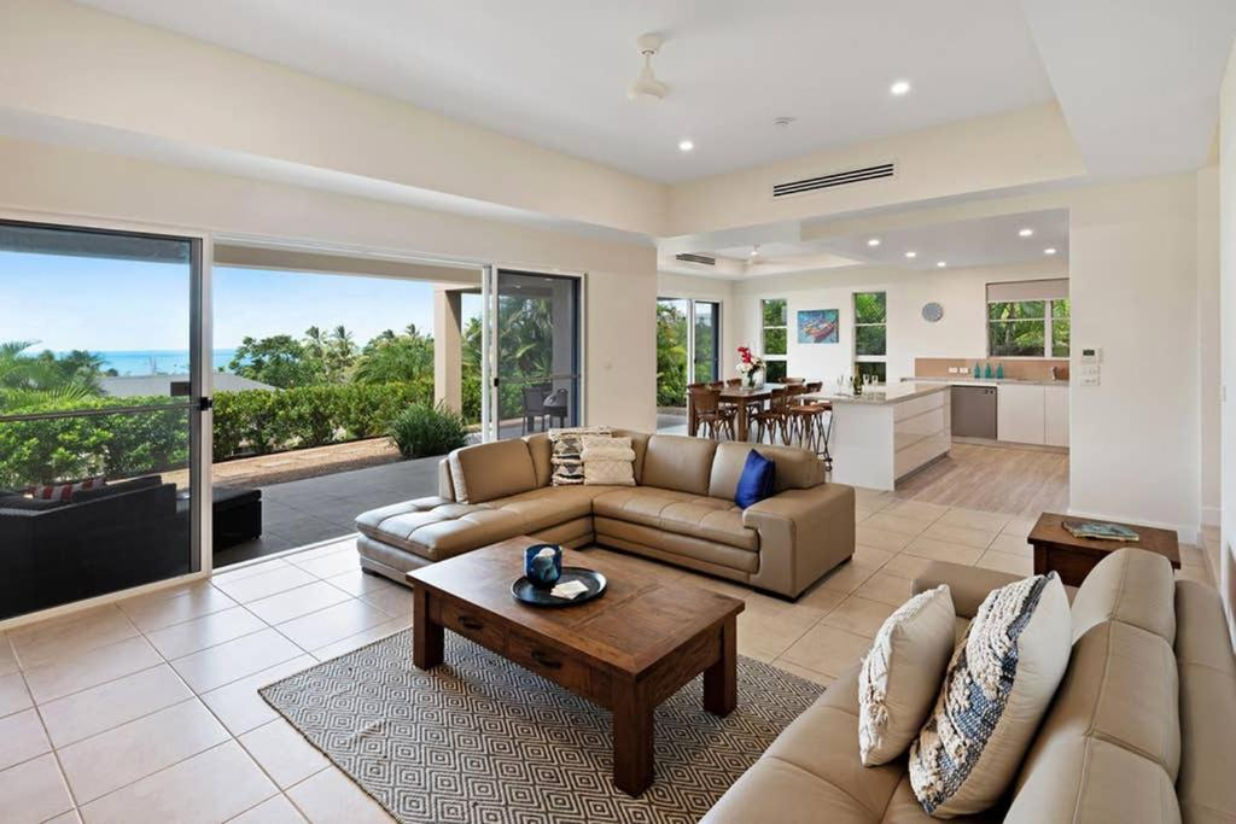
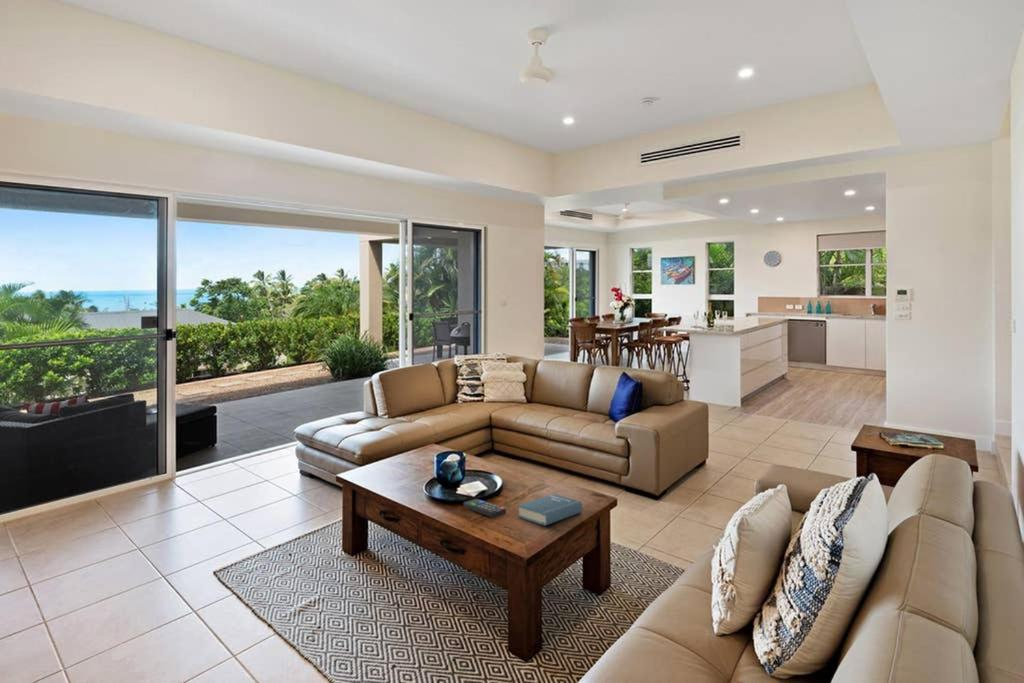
+ book (550, 509)
+ remote control (484, 507)
